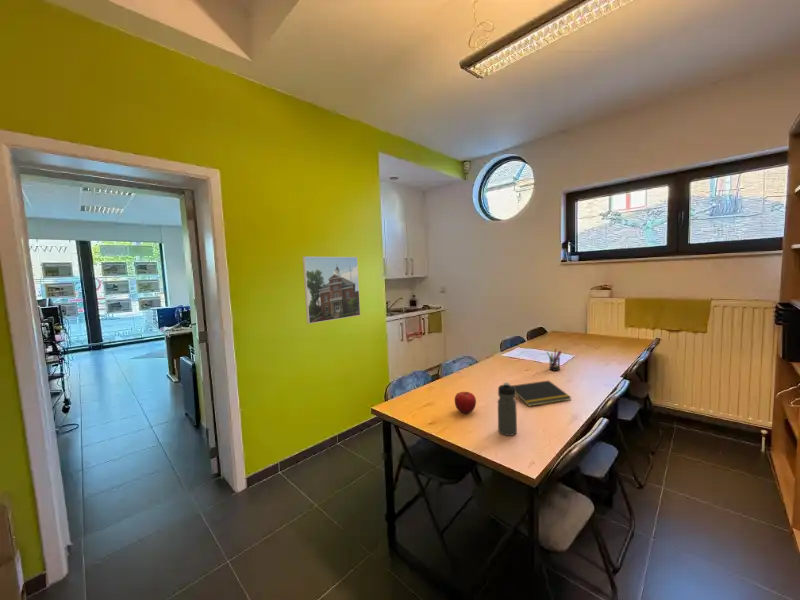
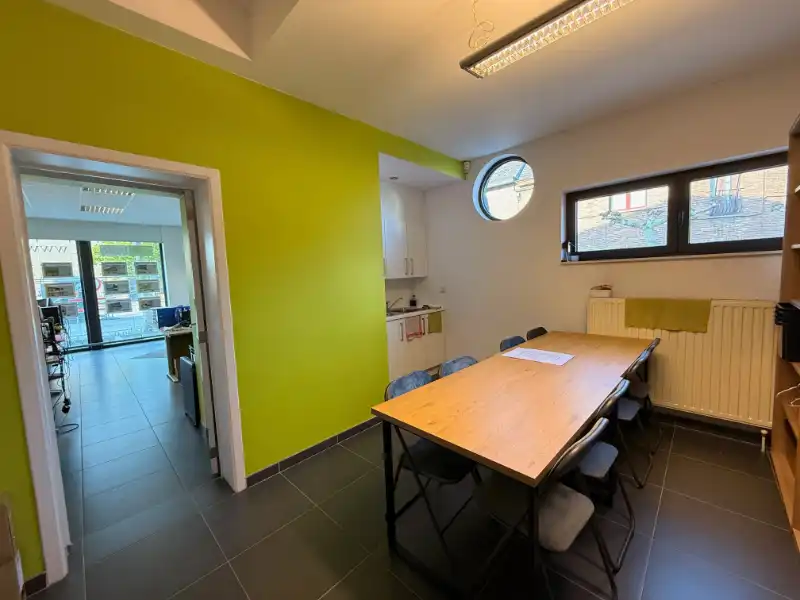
- fruit (465, 401)
- water bottle (507, 407)
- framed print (333, 288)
- pen holder (553, 359)
- notepad (539, 392)
